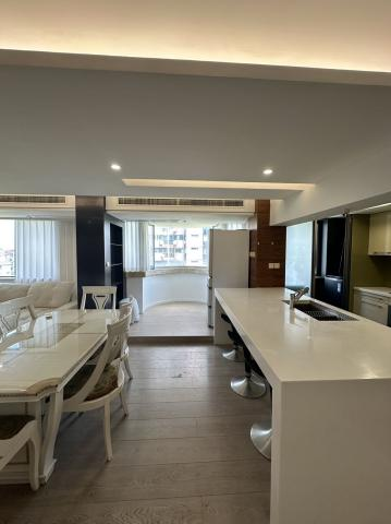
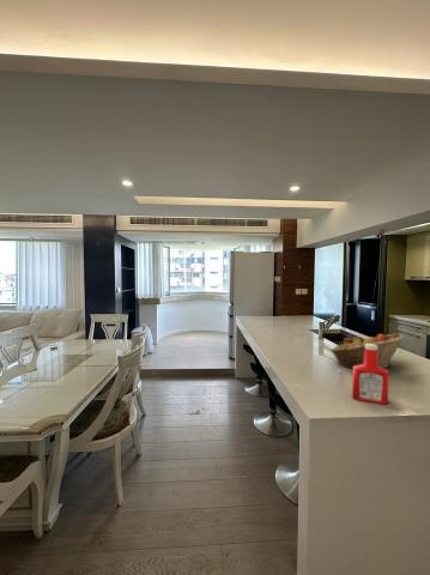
+ soap bottle (370, 371)
+ fruit basket (364, 347)
